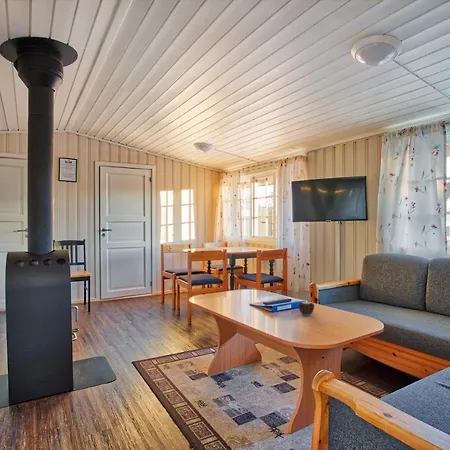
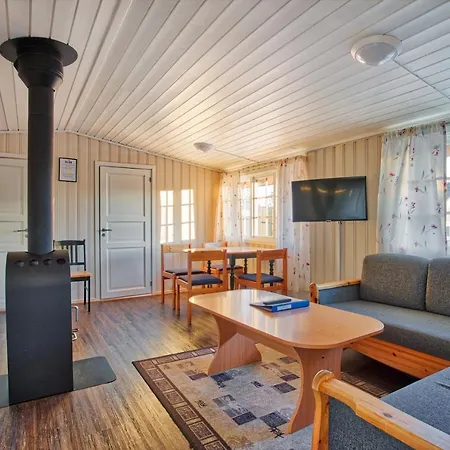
- candle (306, 307)
